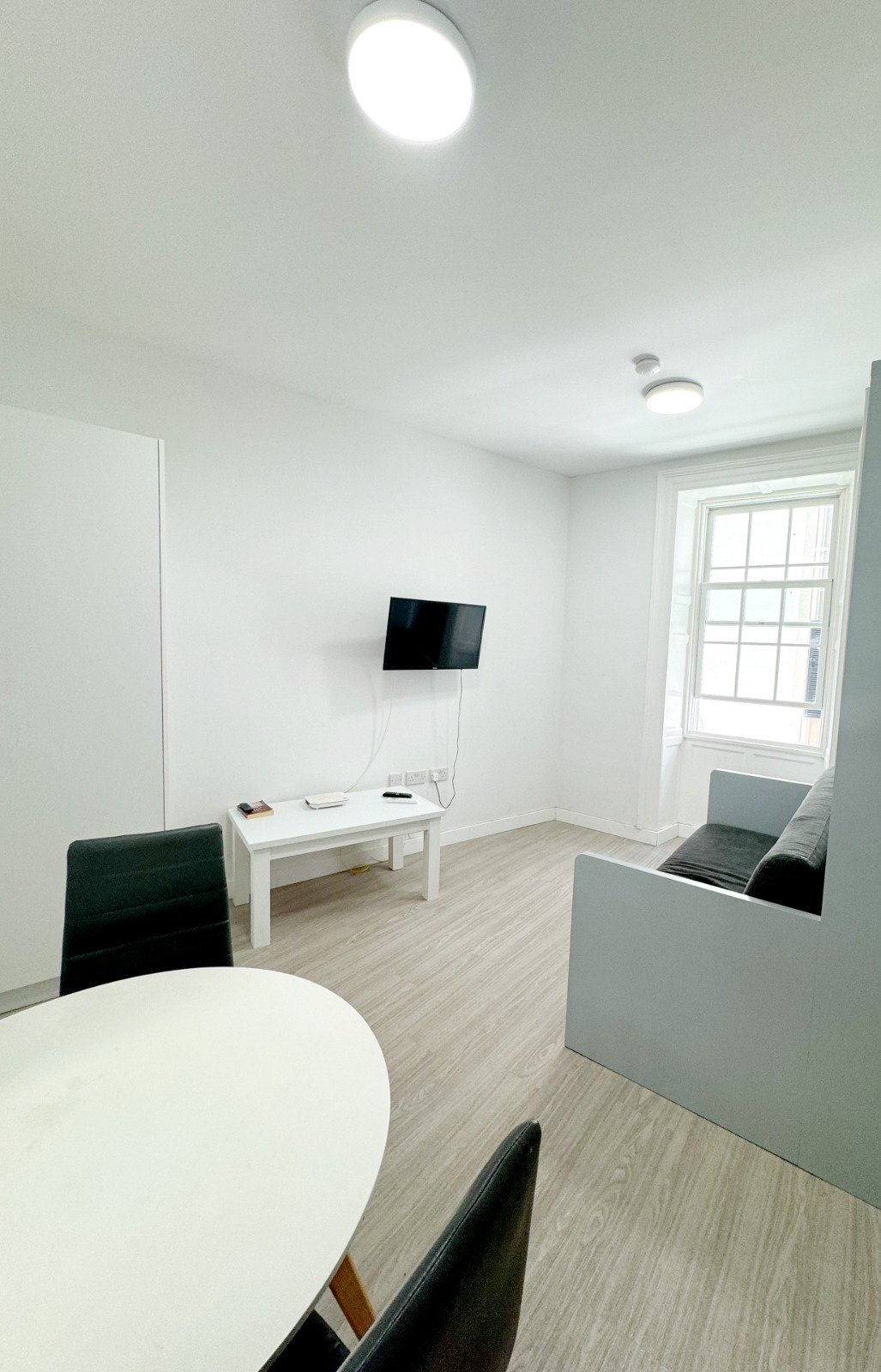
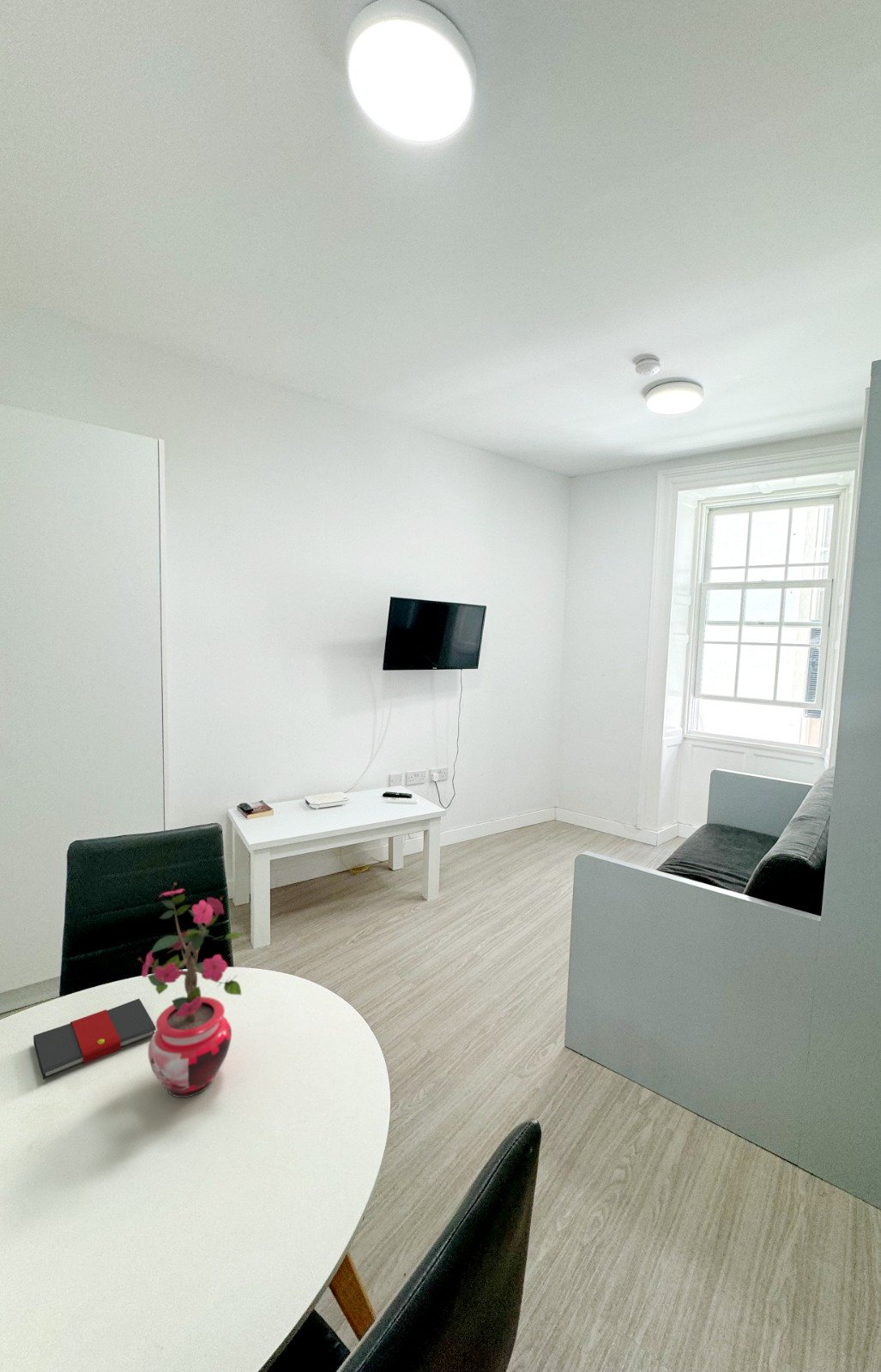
+ potted plant (196, 986)
+ book (95, 1033)
